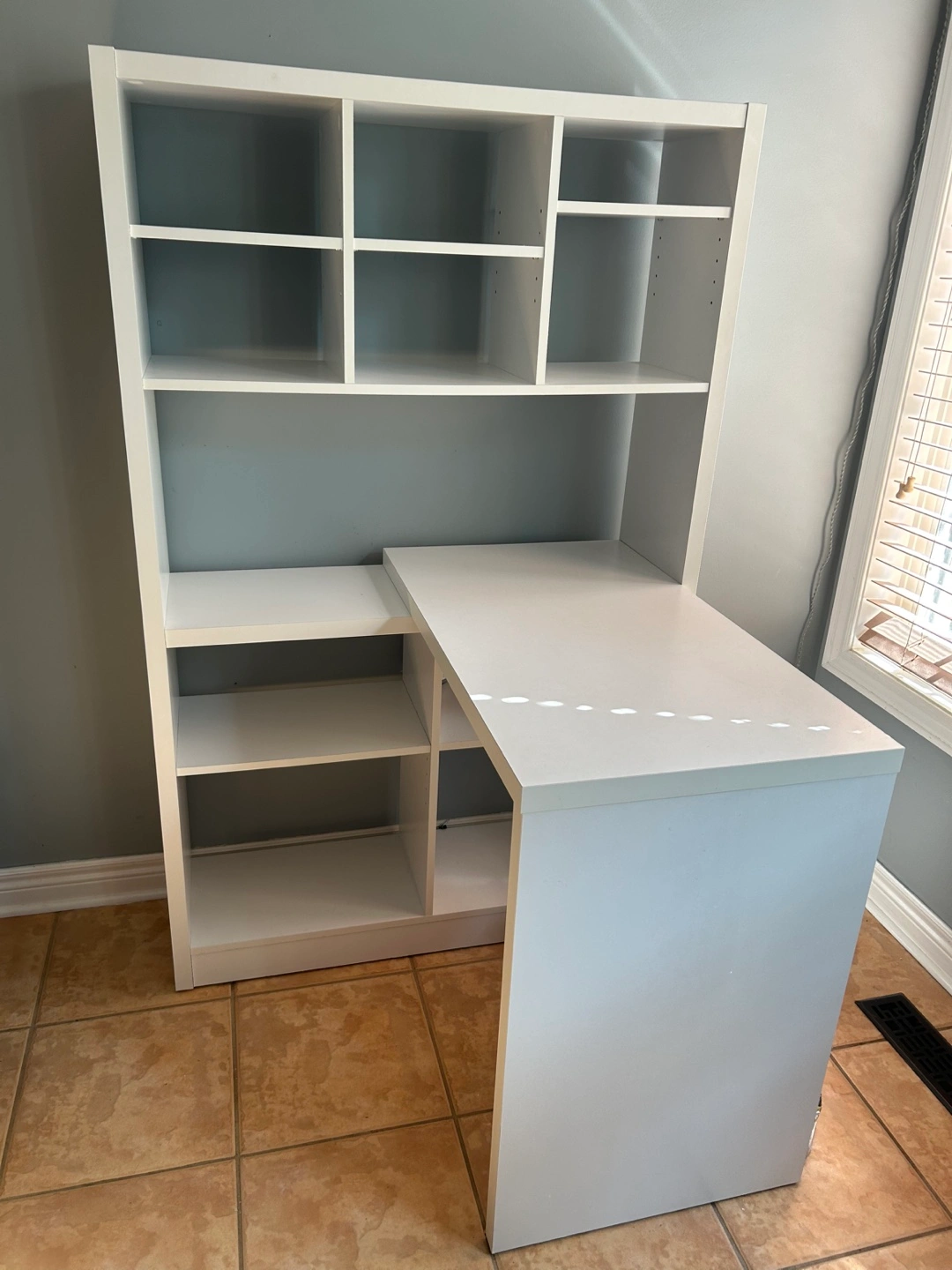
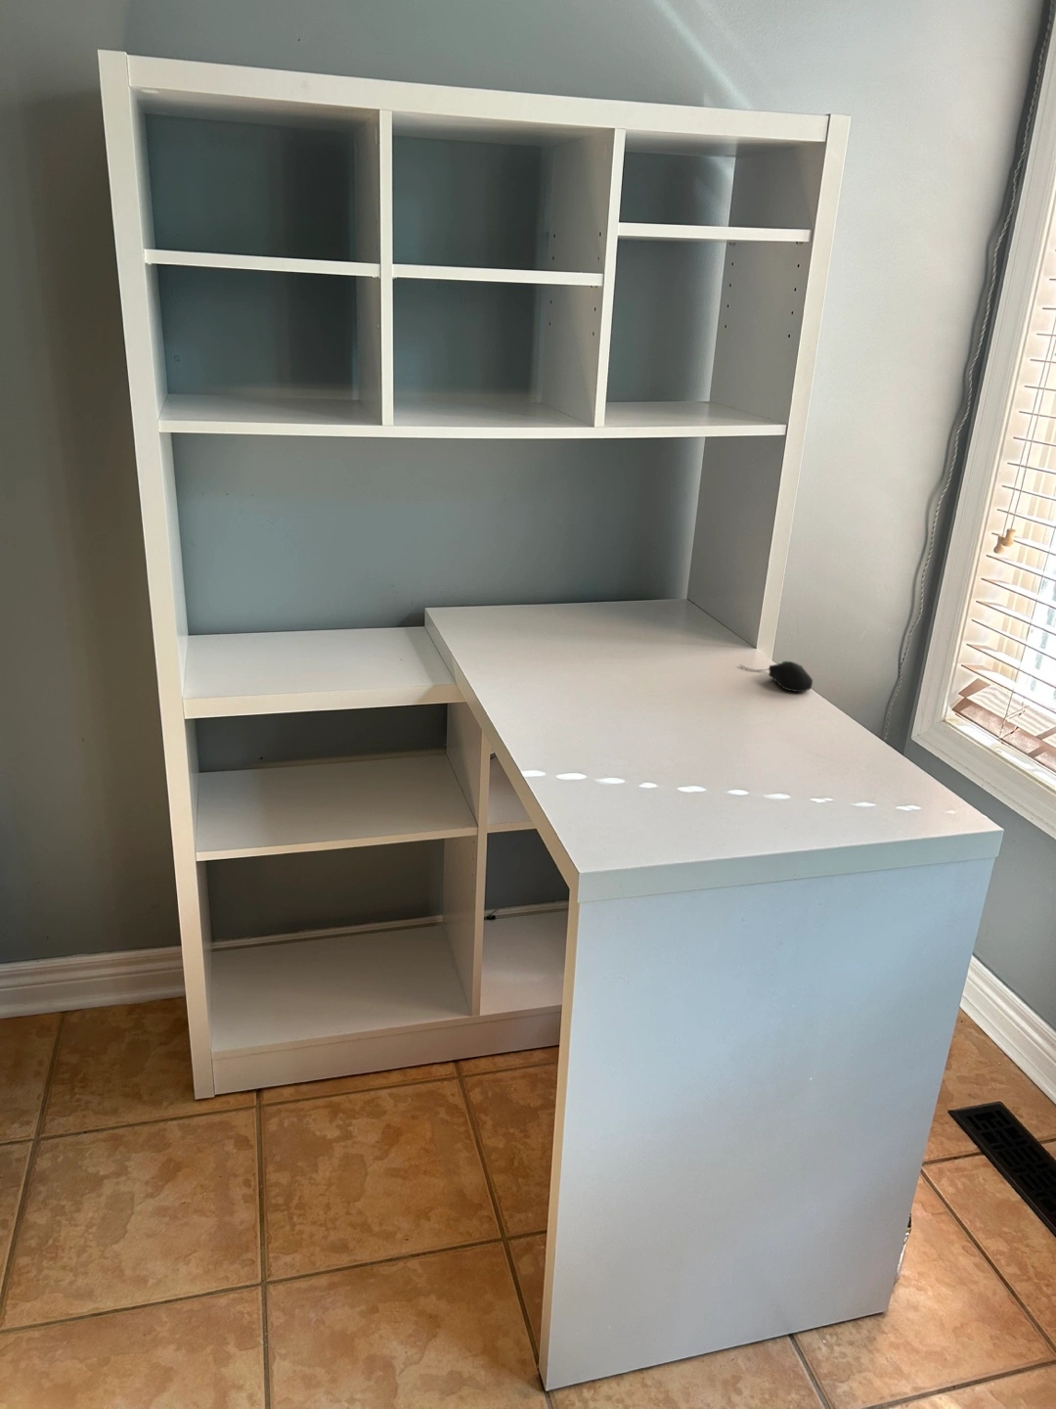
+ computer mouse (779, 668)
